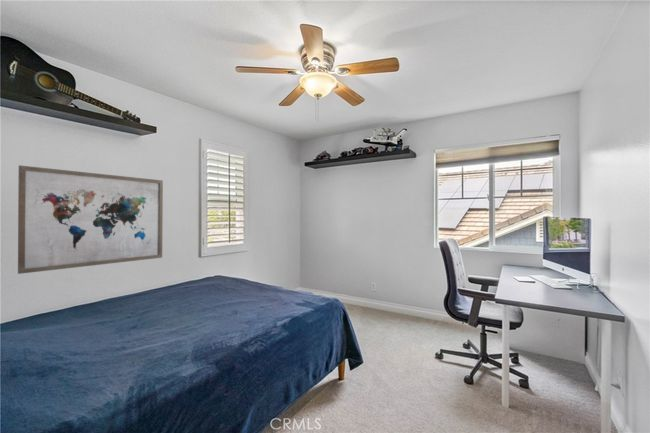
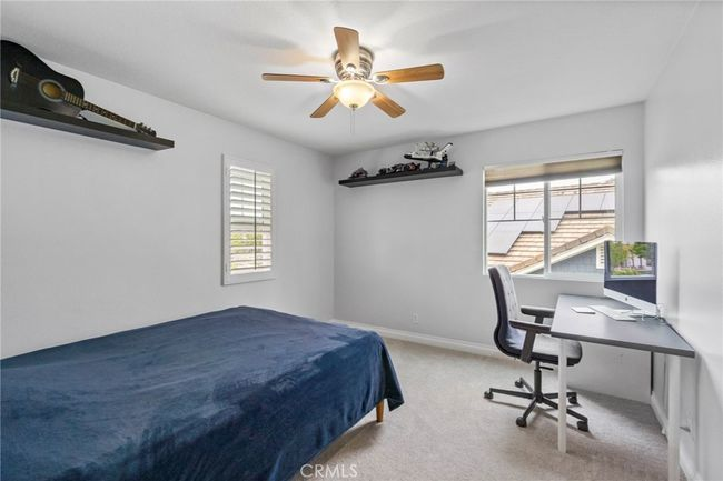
- wall art (102, 219)
